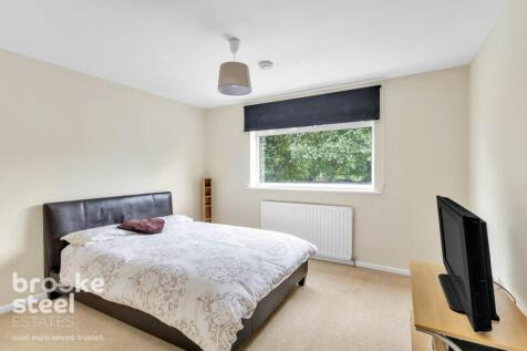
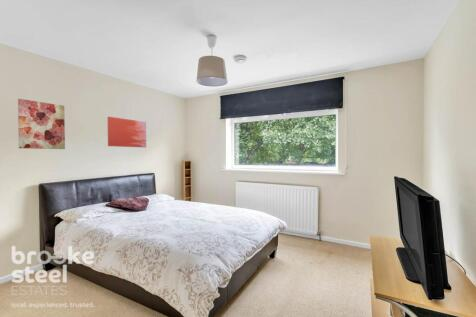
+ wall art (43, 125)
+ wall art (128, 133)
